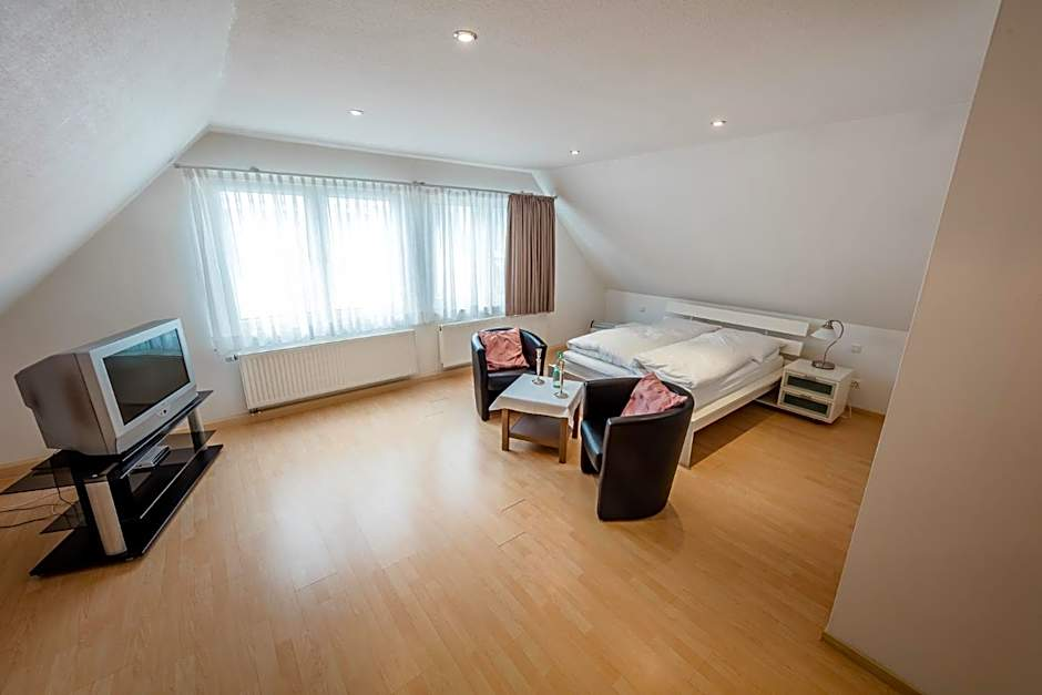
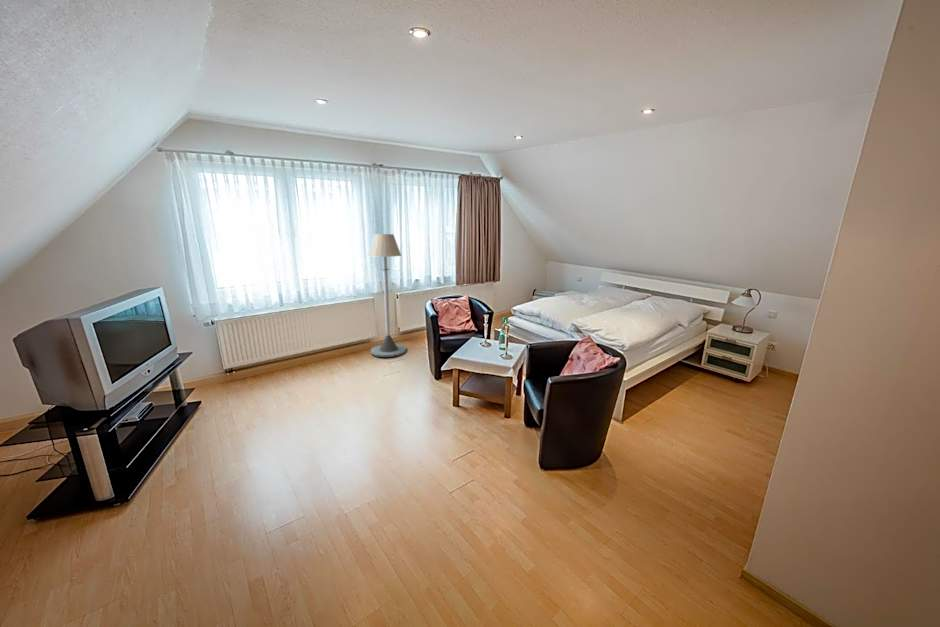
+ floor lamp (386, 294)
